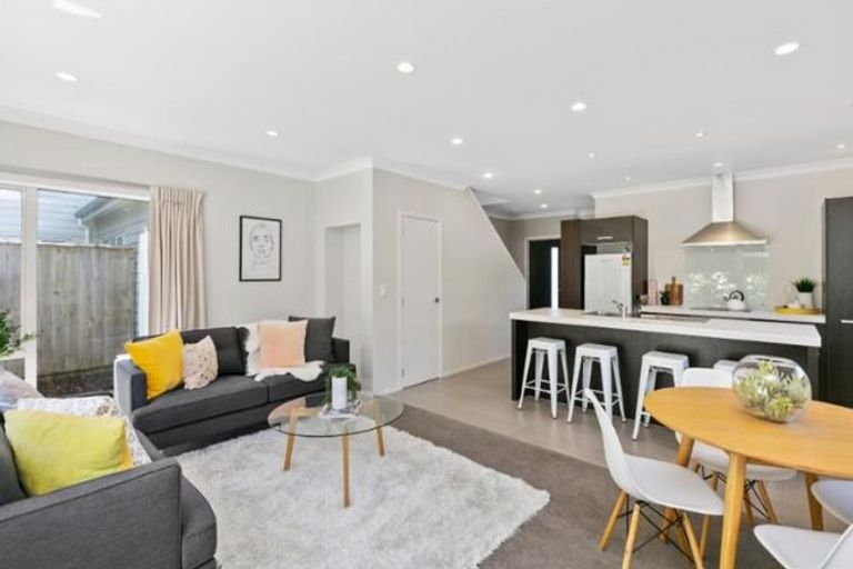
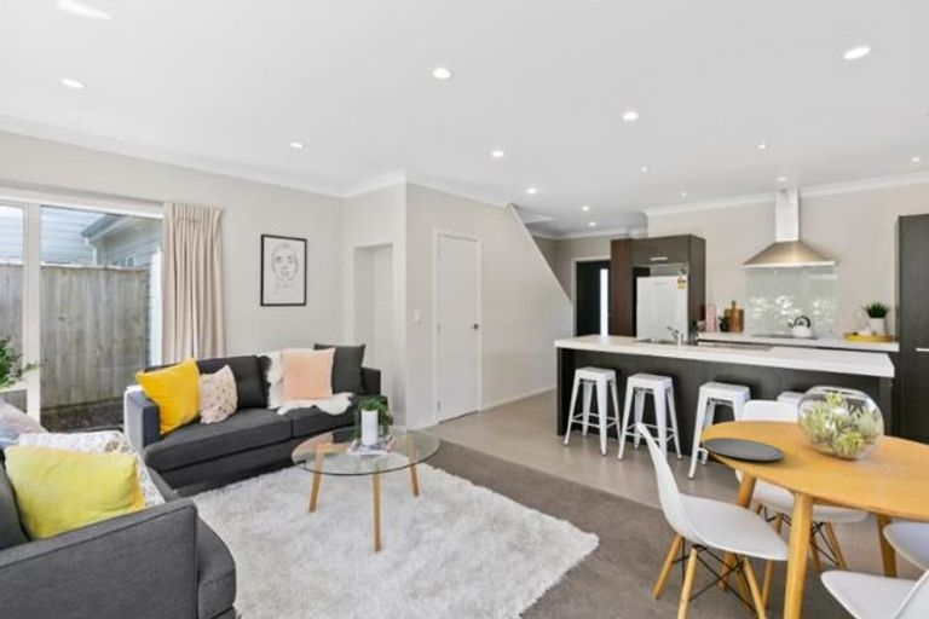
+ plate (742, 449)
